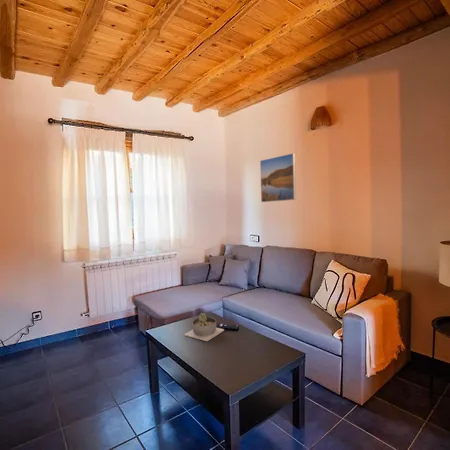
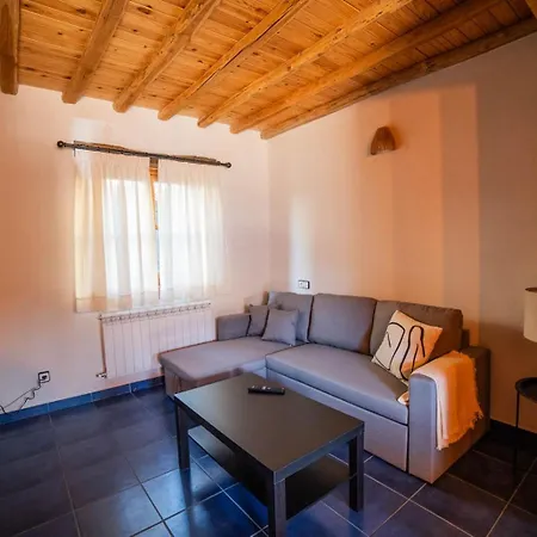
- succulent planter (204, 322)
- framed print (277, 179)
